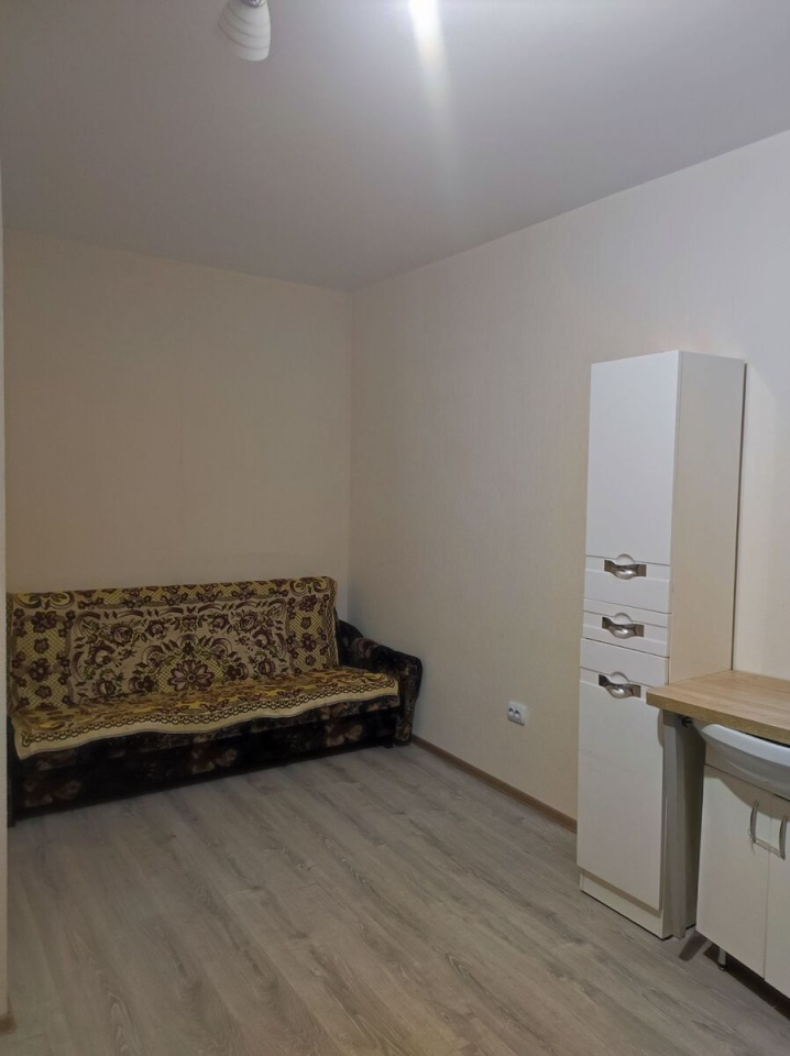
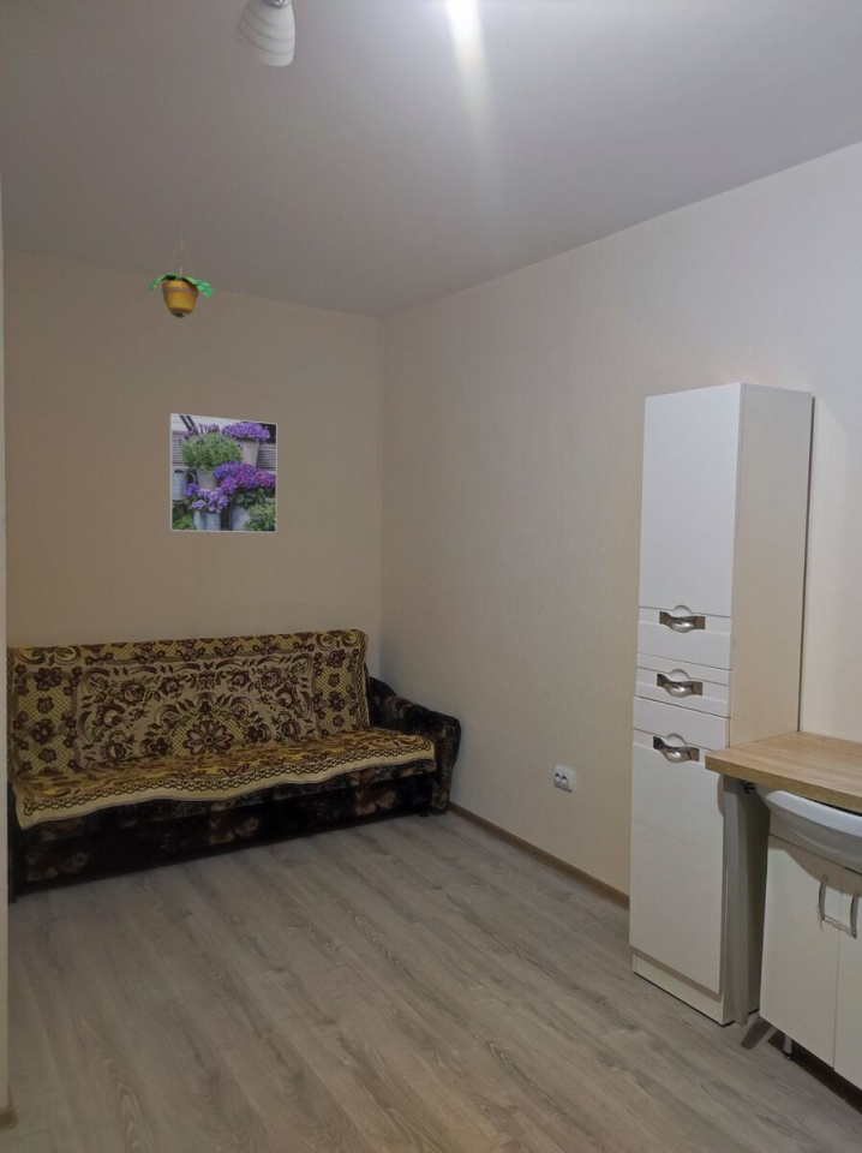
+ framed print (225, 474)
+ hanging planter (180, 271)
